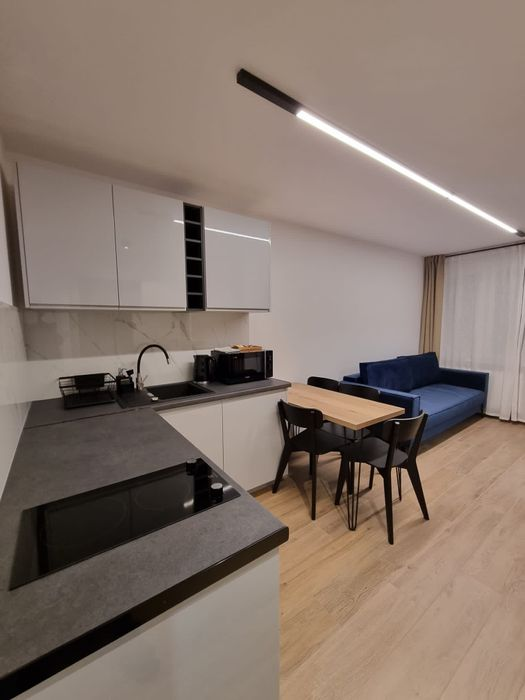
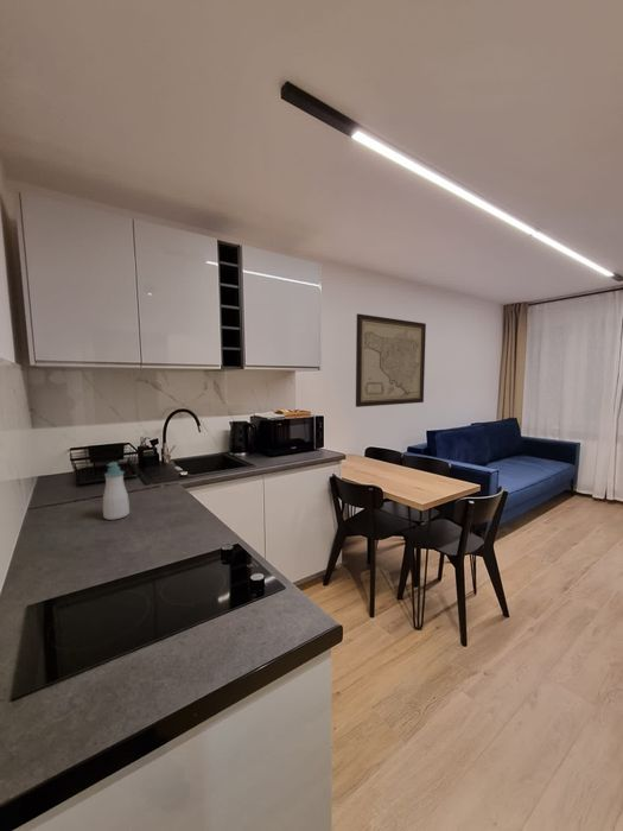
+ soap bottle (115, 489)
+ wall art (393, 362)
